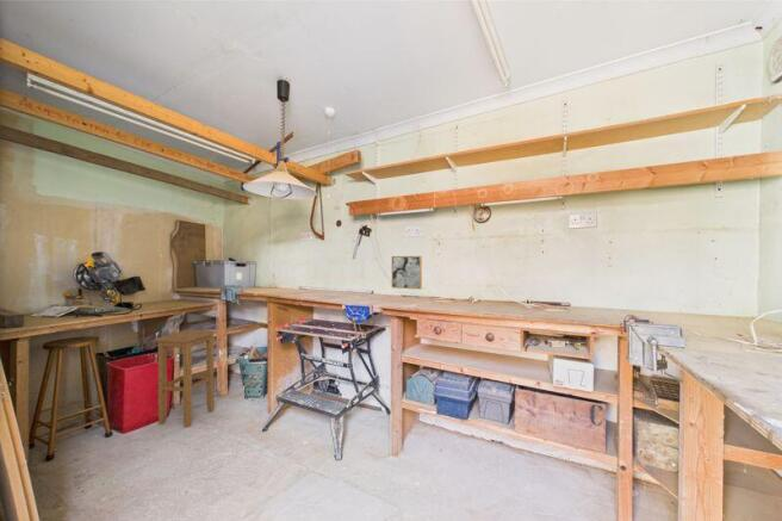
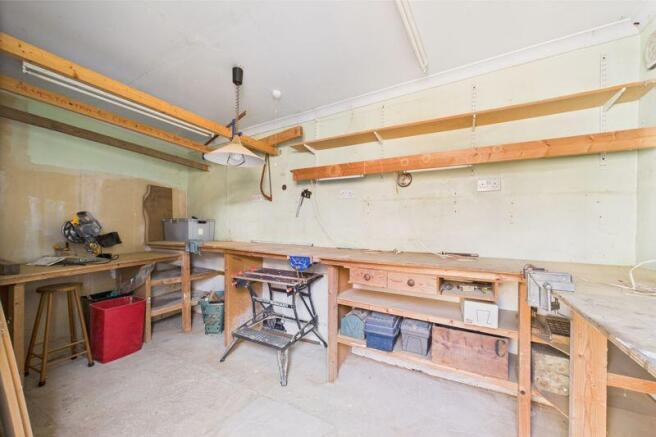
- stool (187, 376)
- wall art (405, 272)
